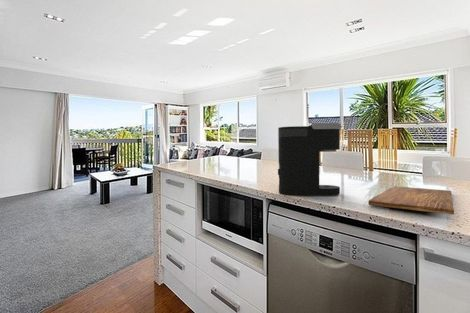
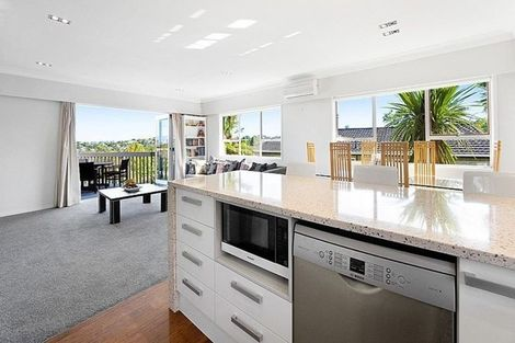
- cutting board (414, 196)
- coffee maker (309, 159)
